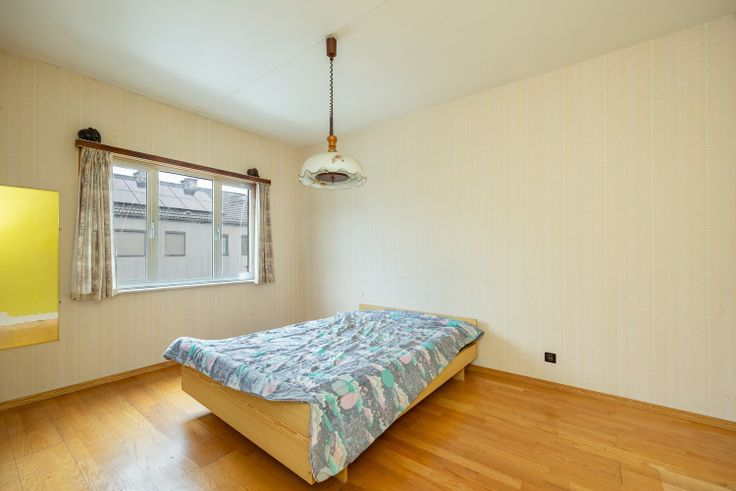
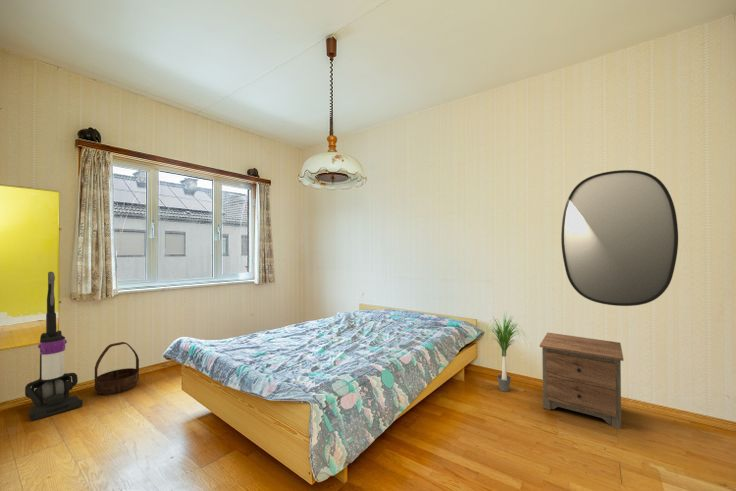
+ potted plant (503, 348)
+ home mirror (614, 238)
+ vacuum cleaner (53, 338)
+ nightstand (580, 376)
+ basket (119, 369)
